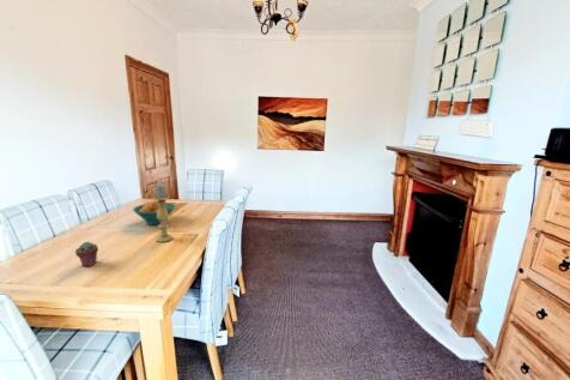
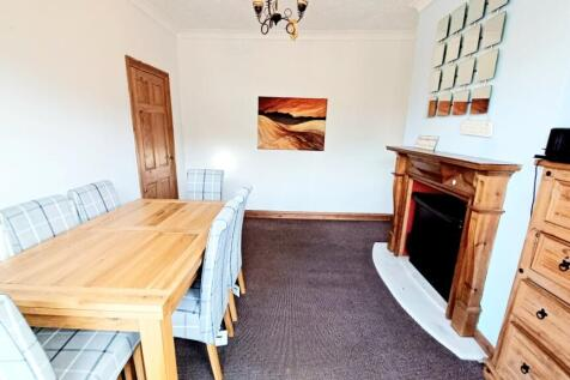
- candle holder (162, 211)
- fruit bowl (154, 211)
- potted succulent (87, 252)
